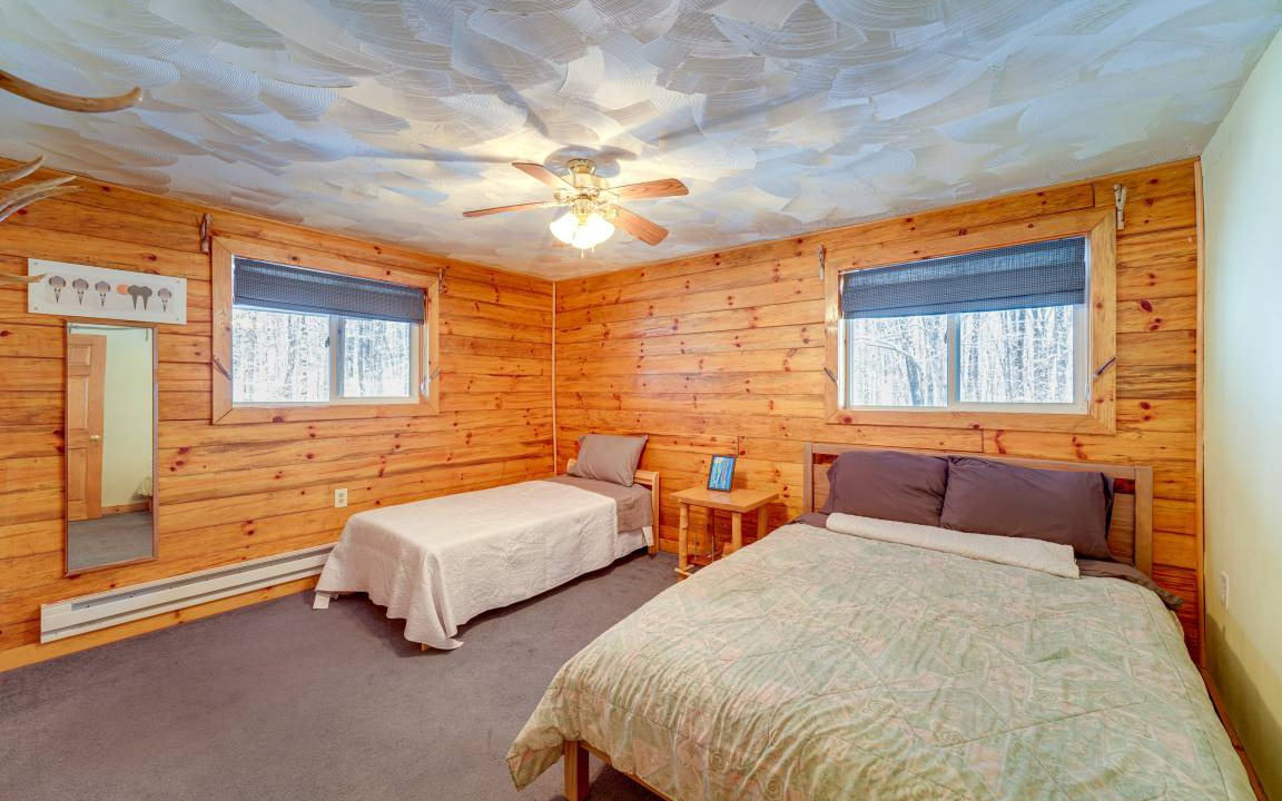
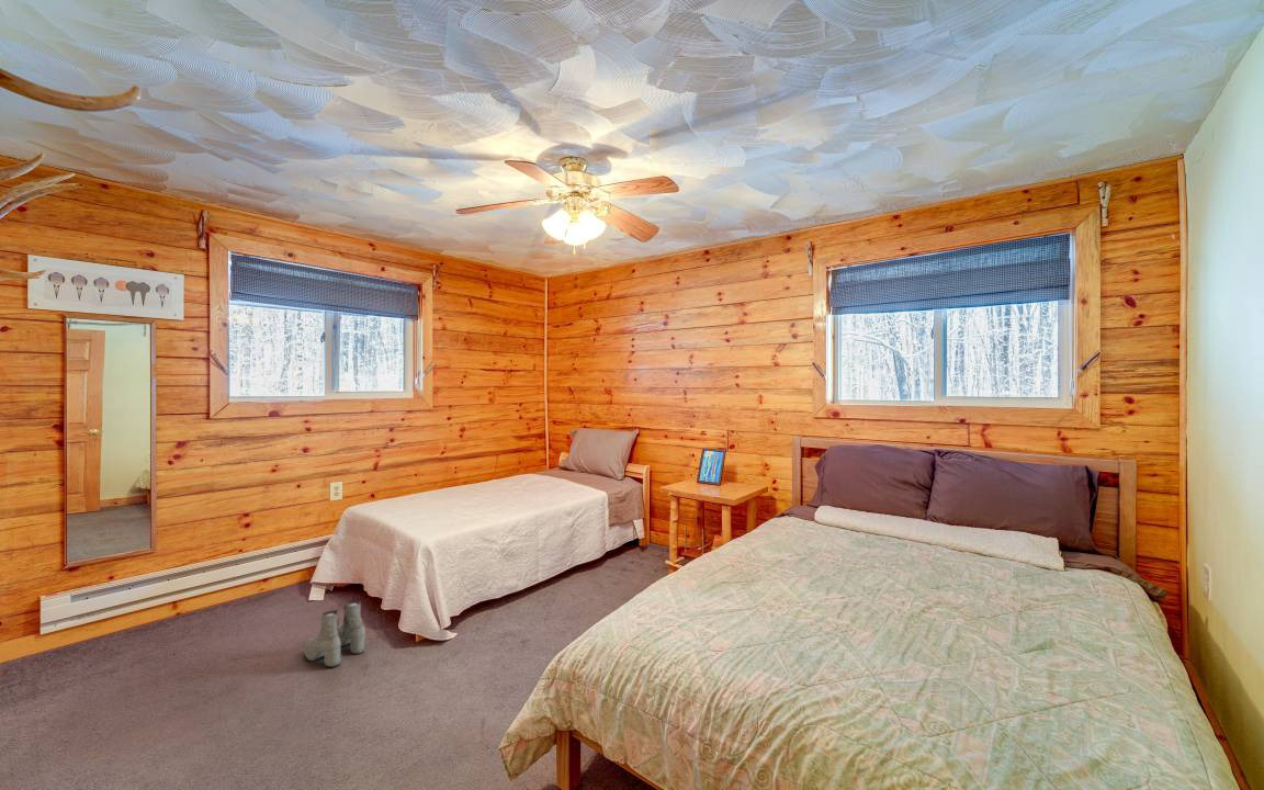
+ boots (335, 629)
